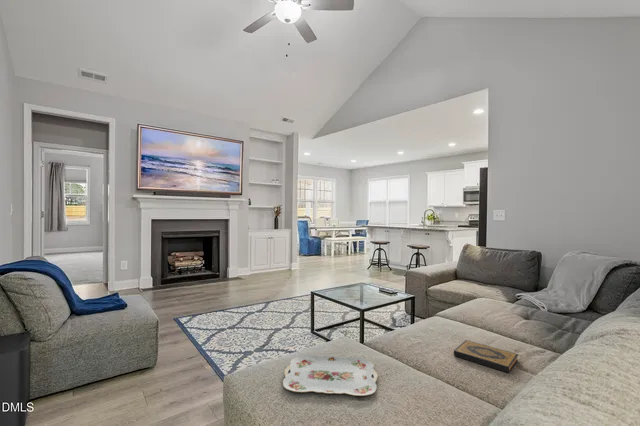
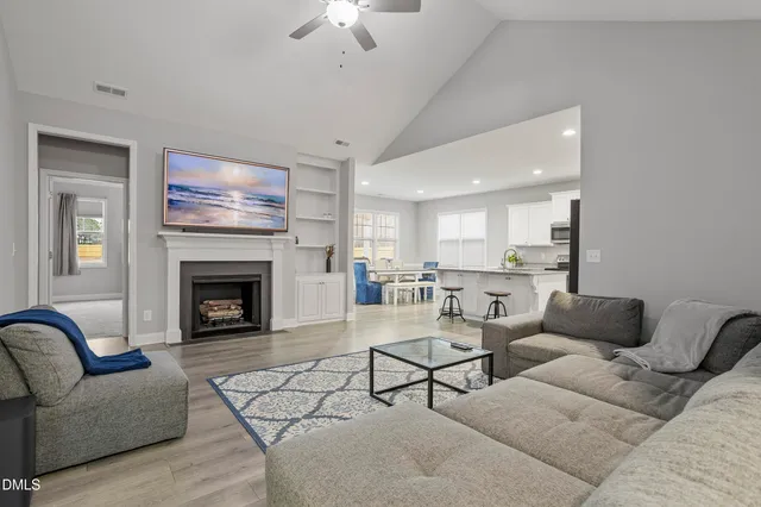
- hardback book (485, 355)
- serving tray (330, 374)
